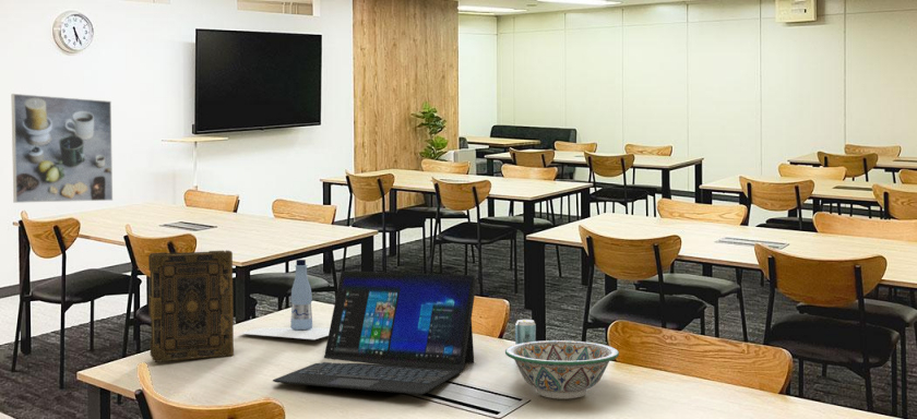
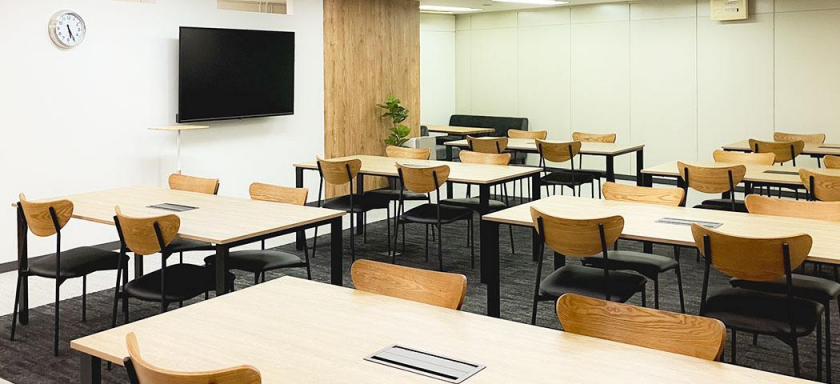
- laptop (379, 326)
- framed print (64, 149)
- bottle (301, 295)
- book (191, 304)
- decorative bowl (561, 371)
- beverage can (525, 342)
